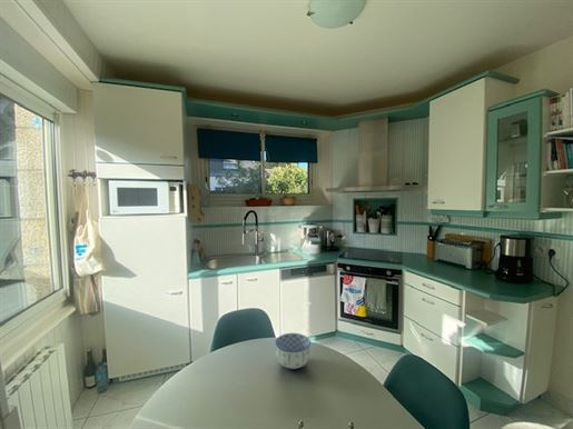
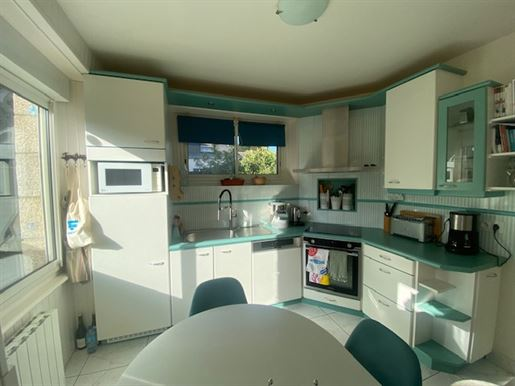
- bowl (293, 352)
